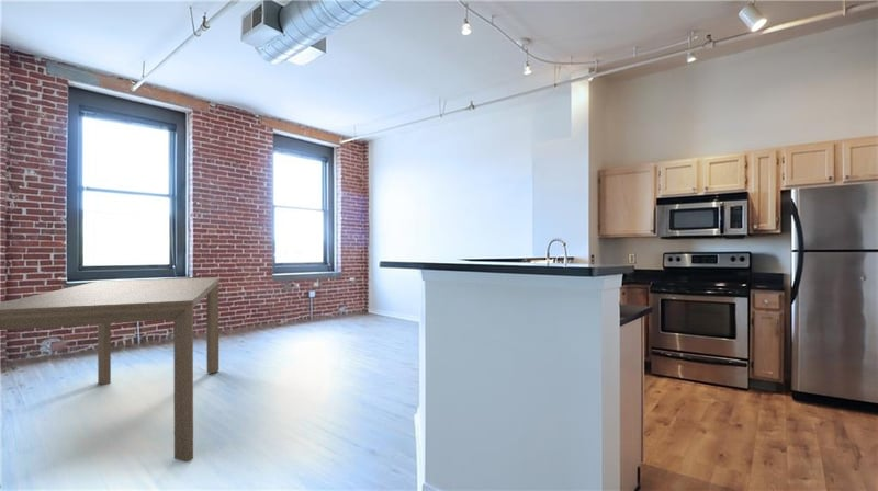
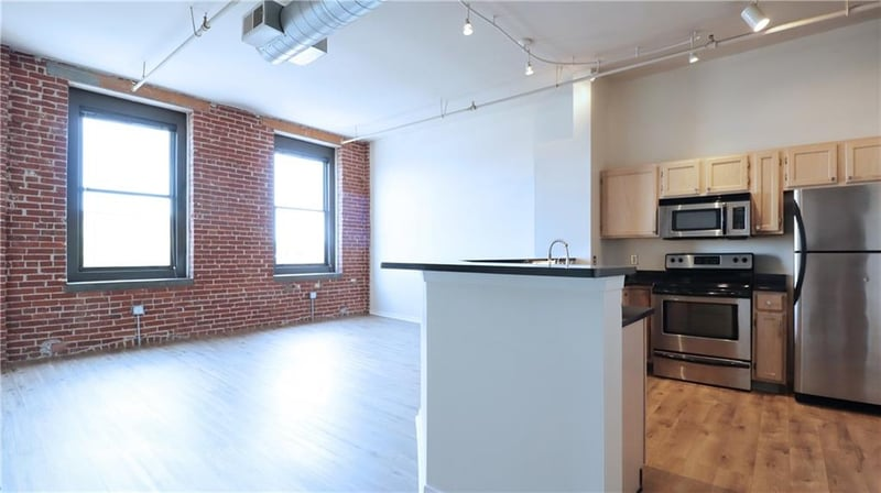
- dining table (110, 351)
